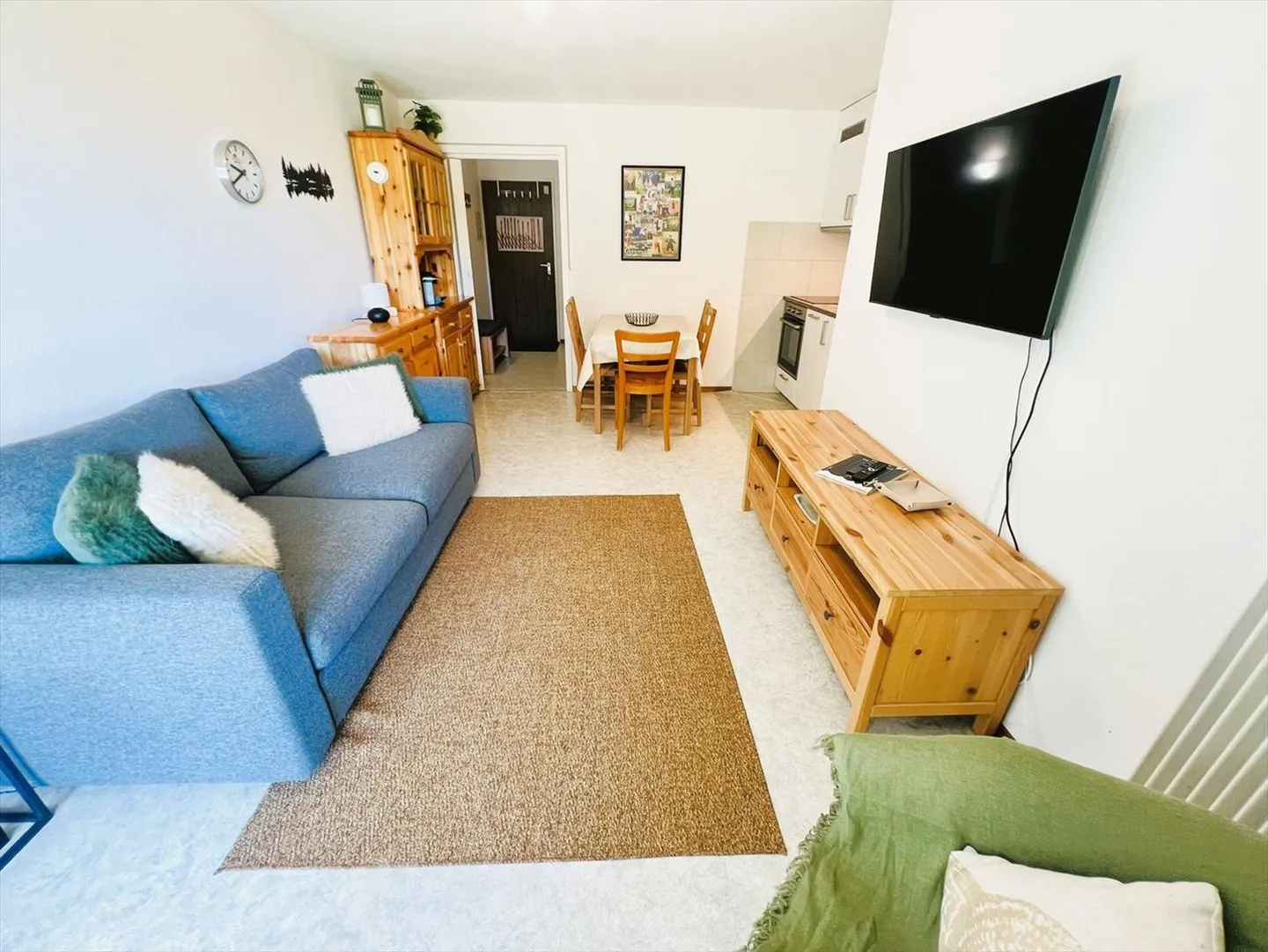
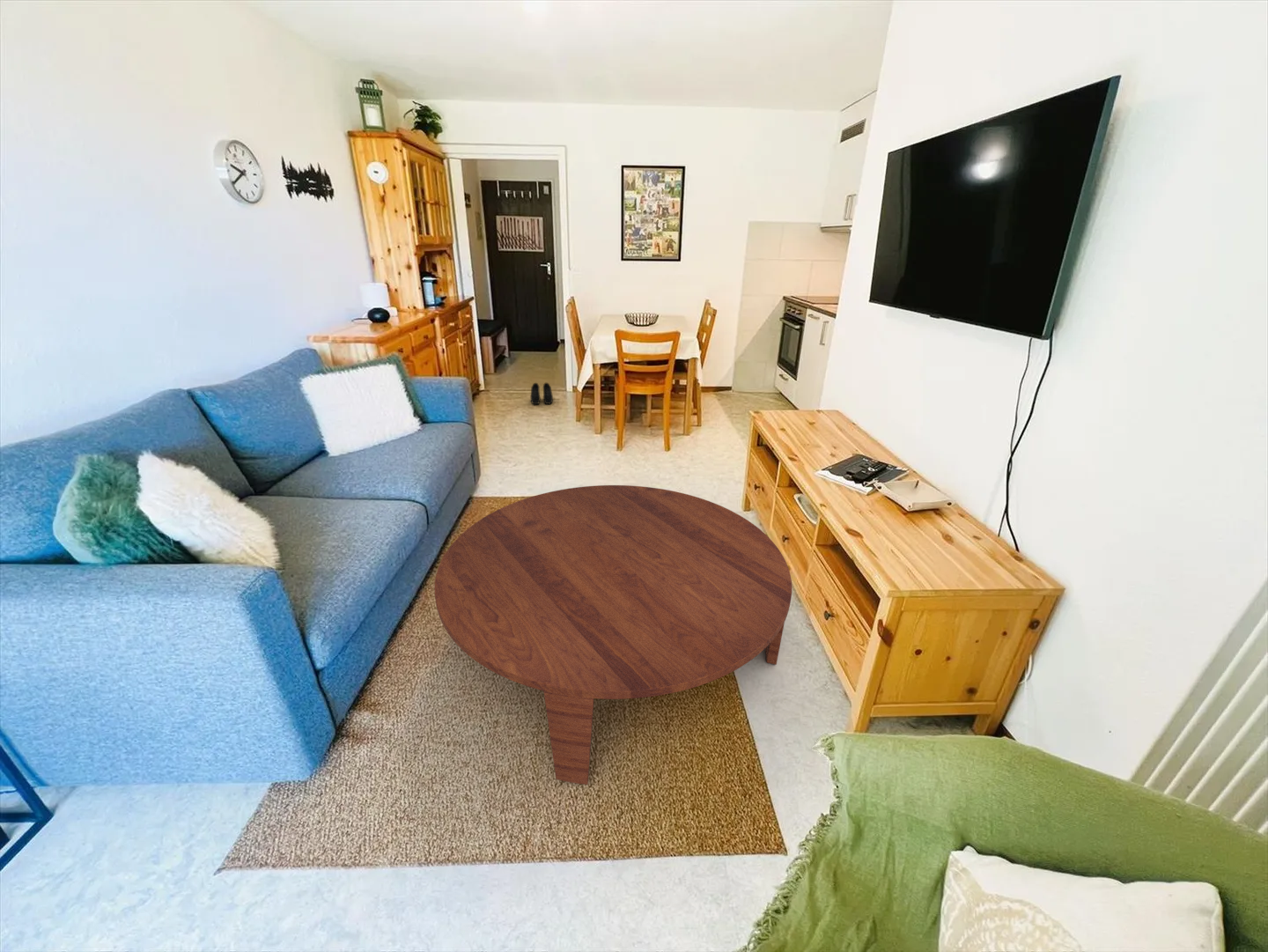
+ boots (539, 392)
+ coffee table (615, 596)
